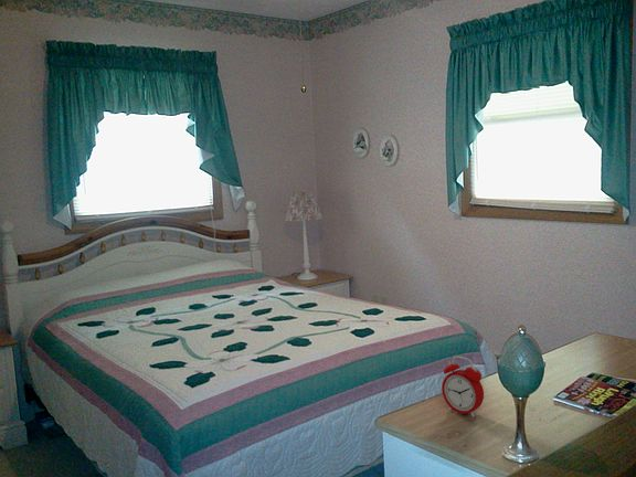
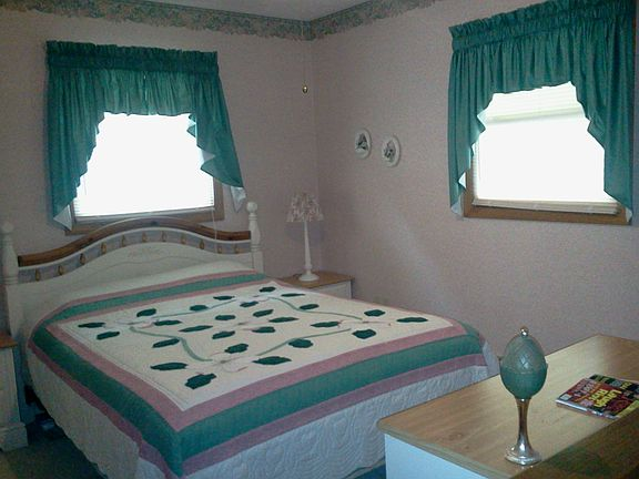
- alarm clock (462, 384)
